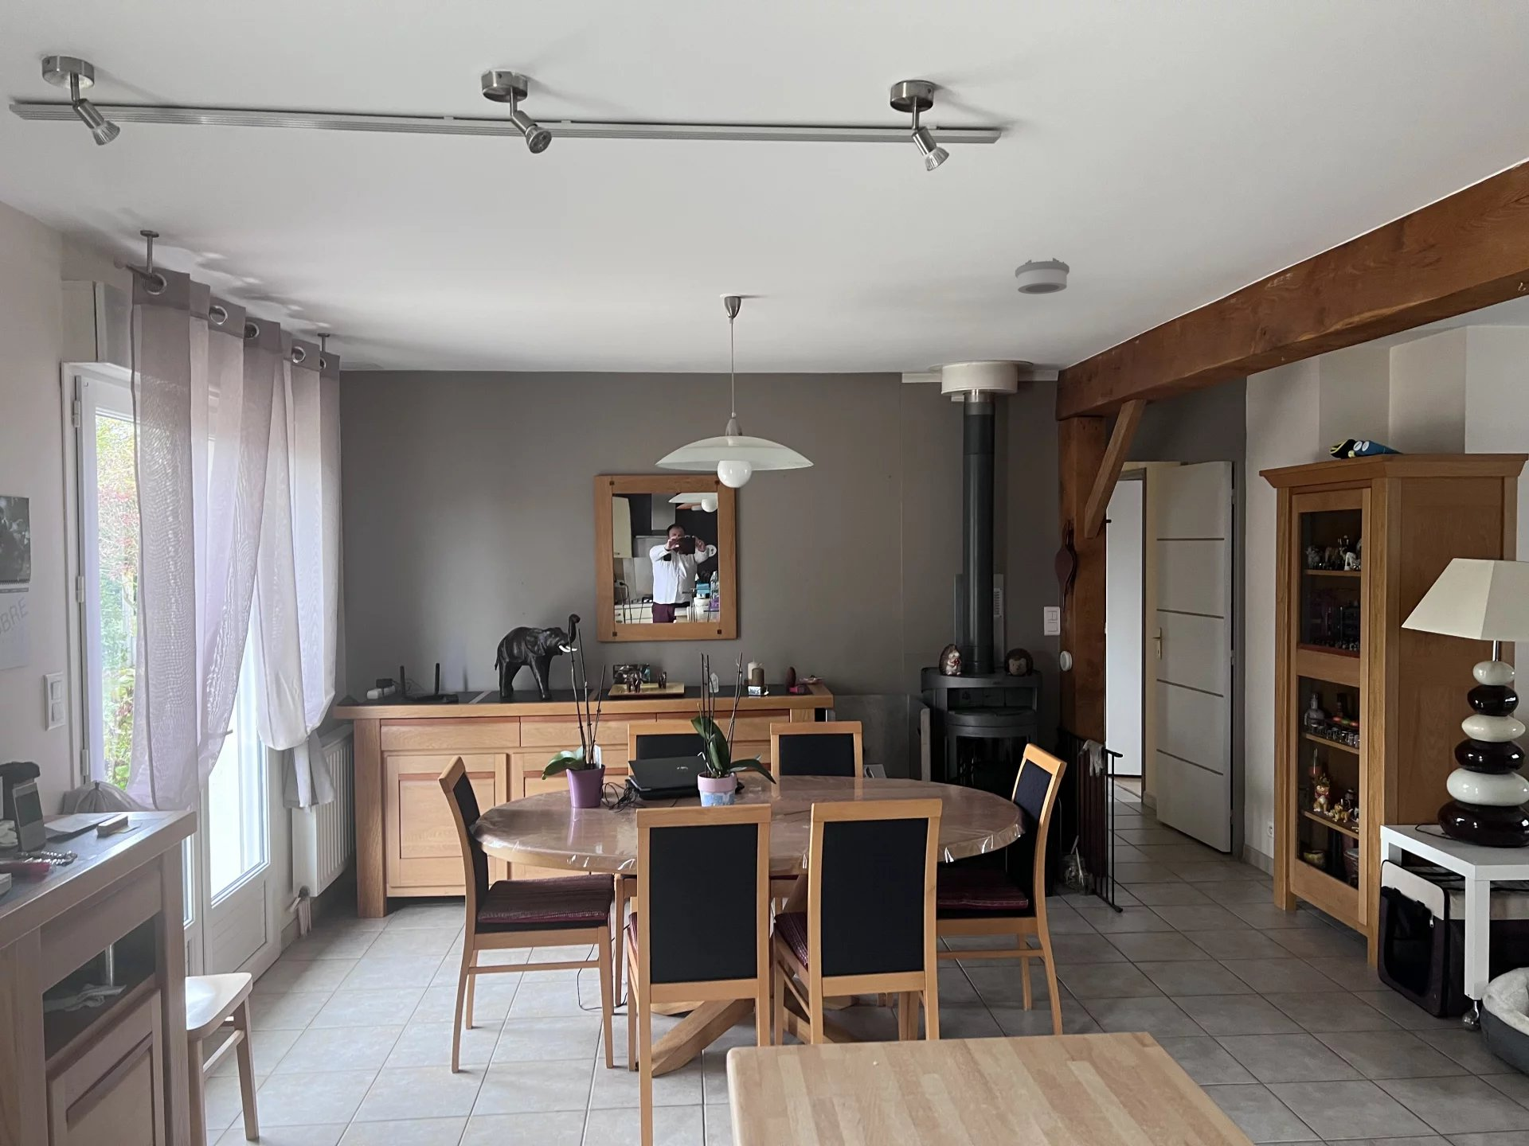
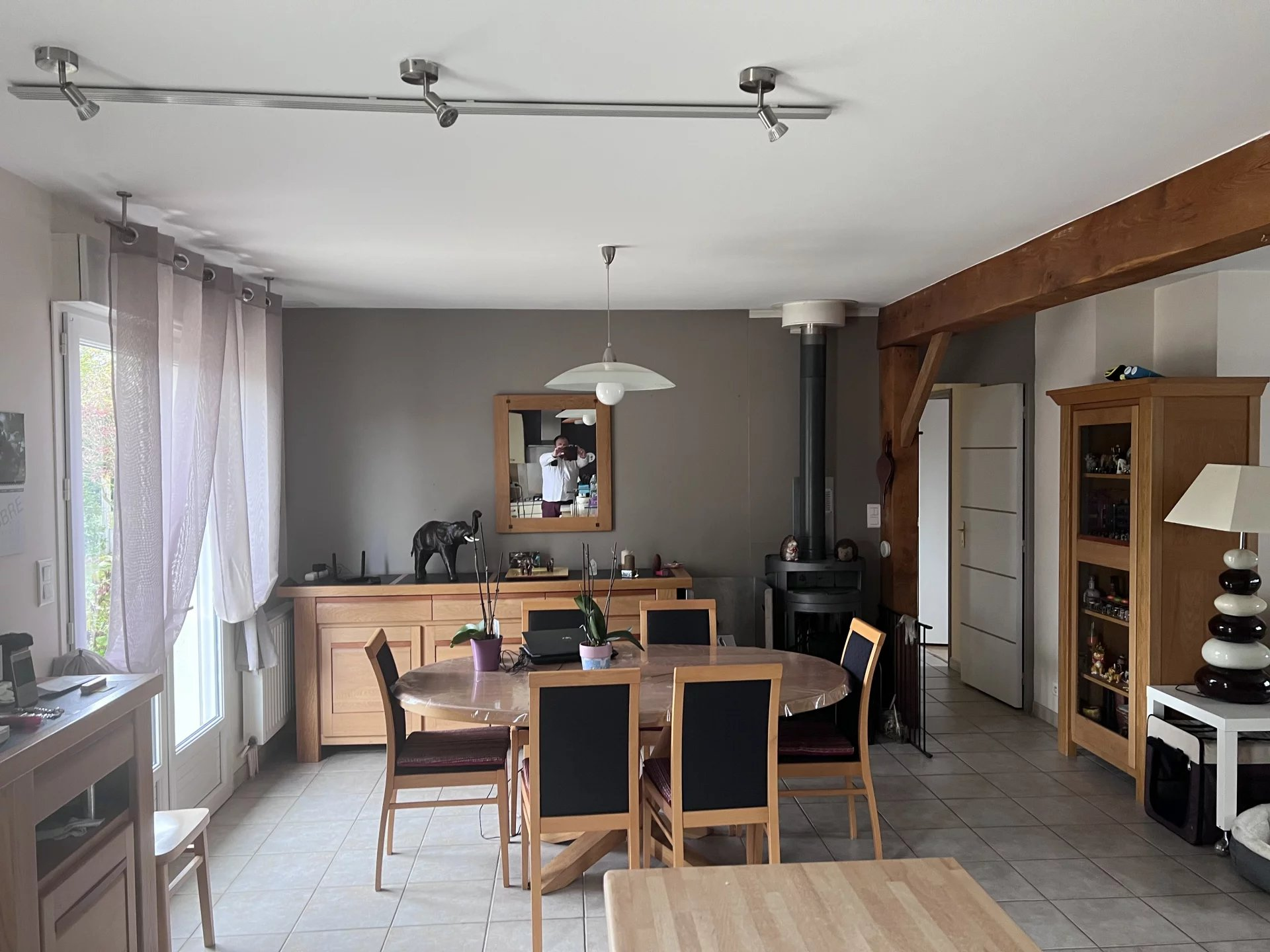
- smoke detector (1041, 274)
